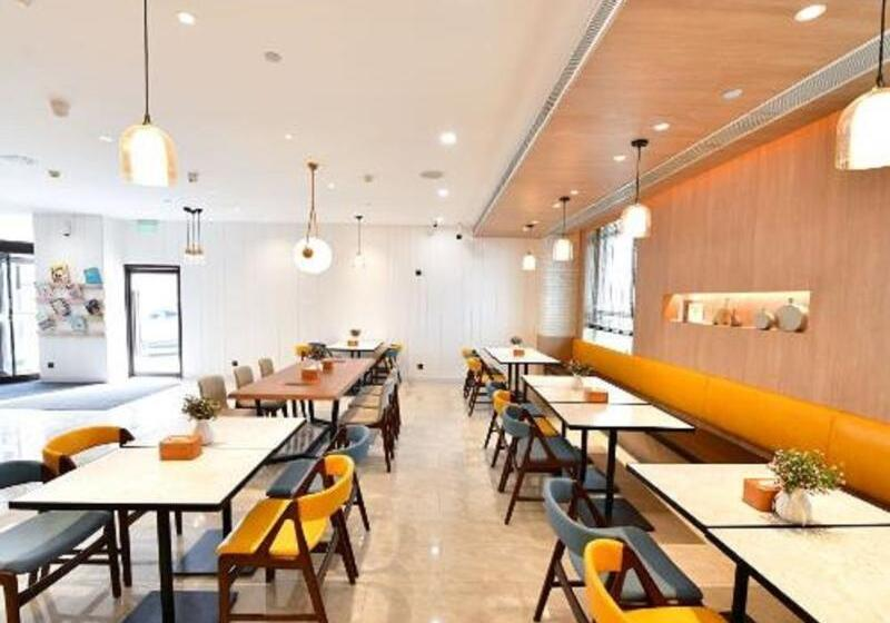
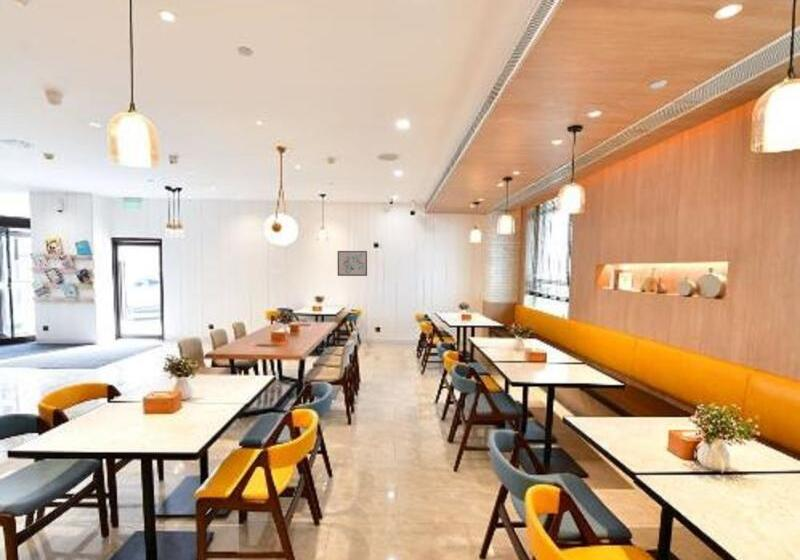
+ wall art (352, 263)
